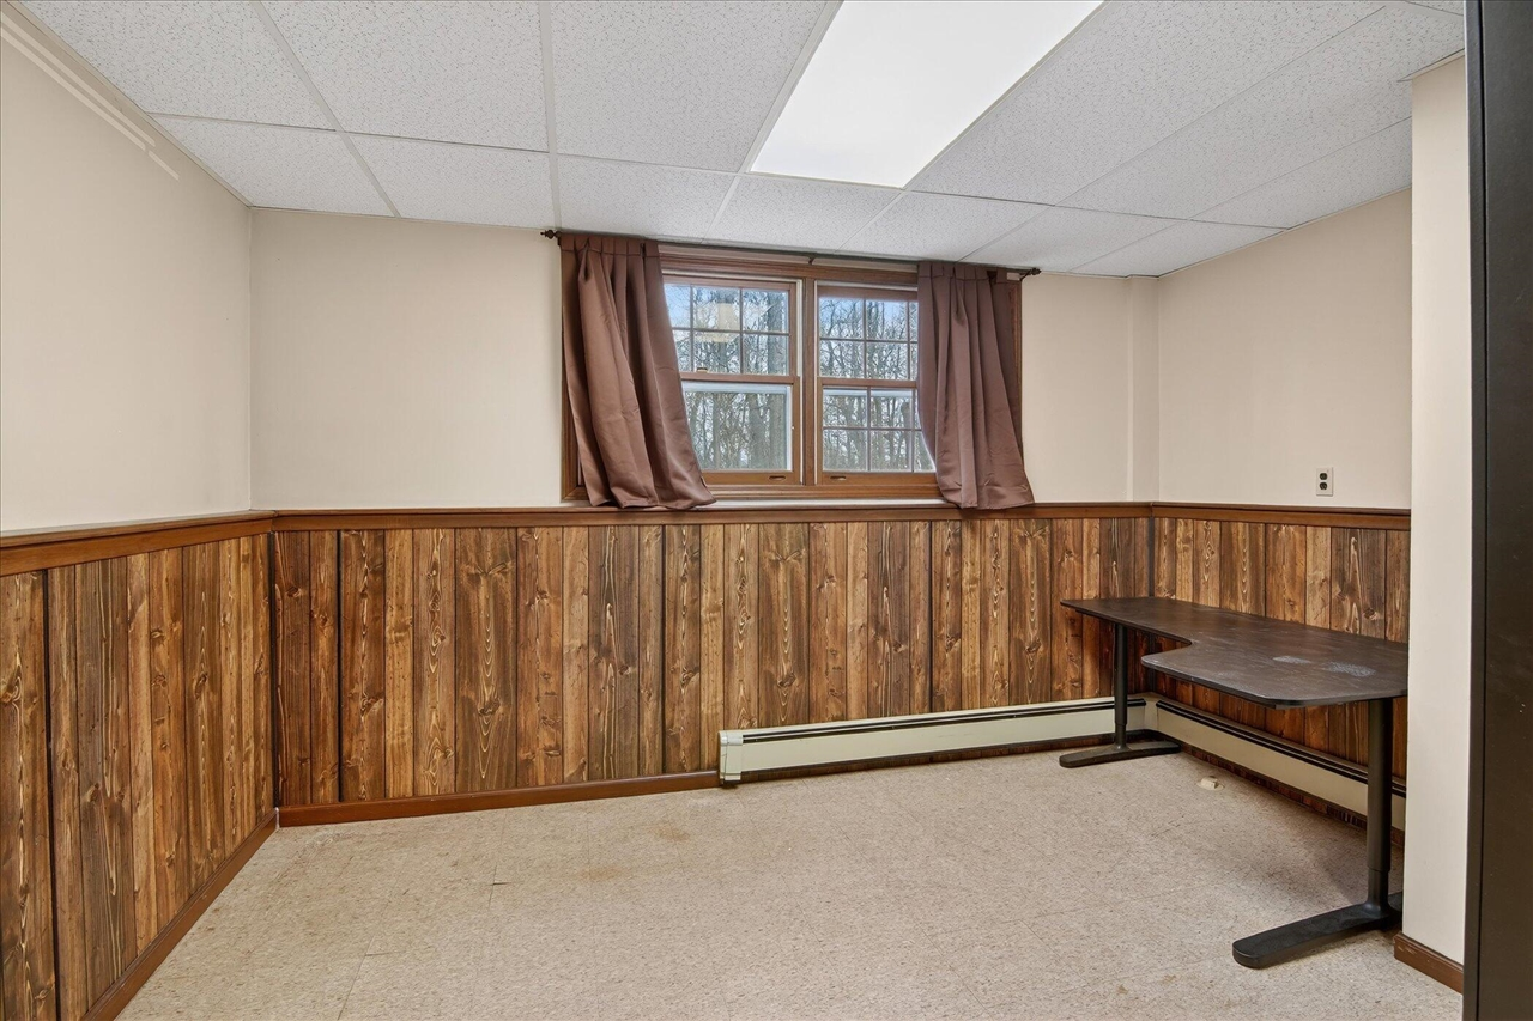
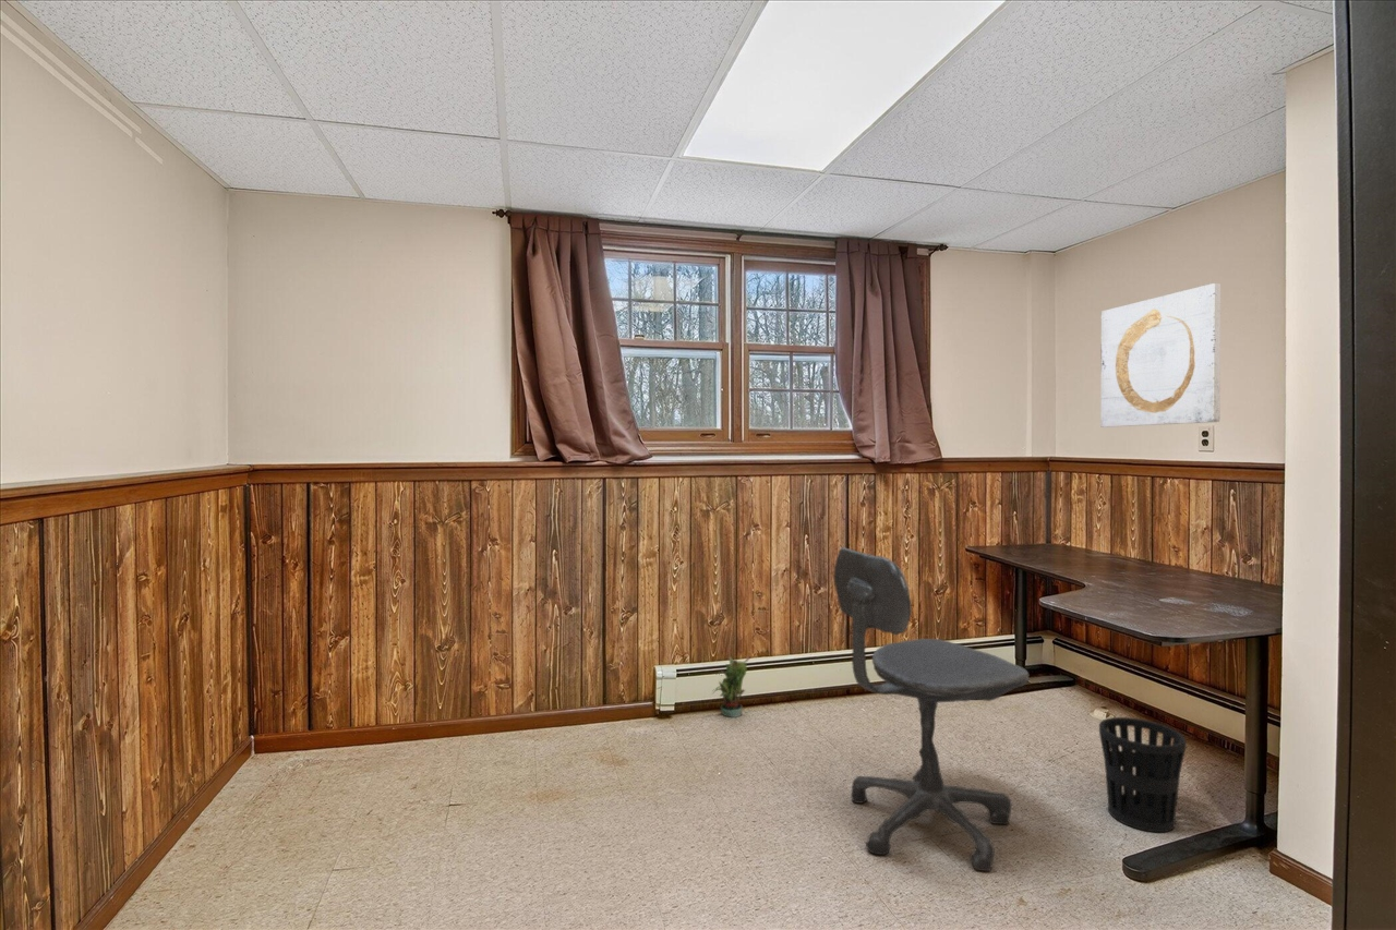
+ office chair (928, 687)
+ potted plant (731, 685)
+ wastebasket (1141, 773)
+ wall art (1155, 361)
